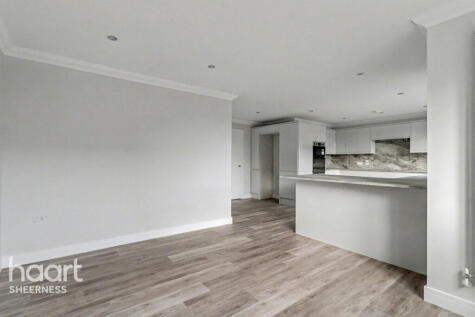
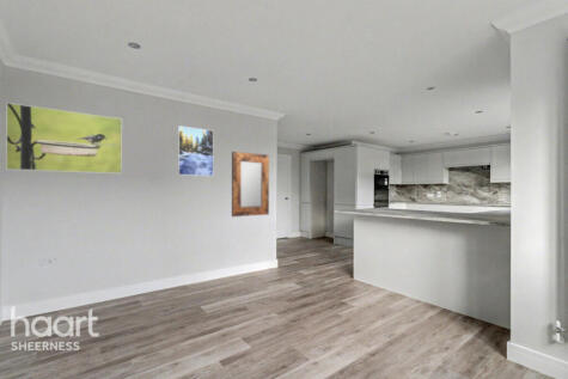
+ home mirror (251, 184)
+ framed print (196, 152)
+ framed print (69, 141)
